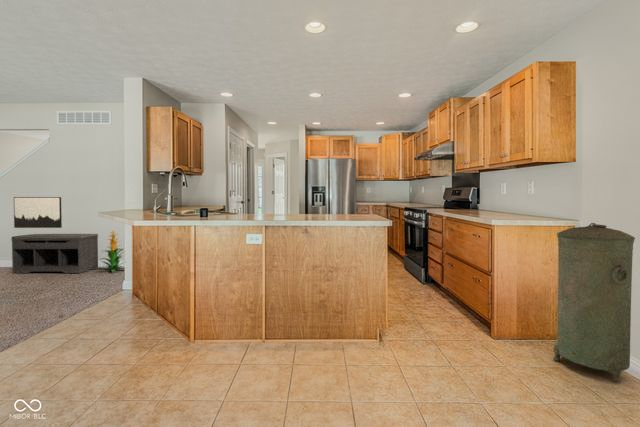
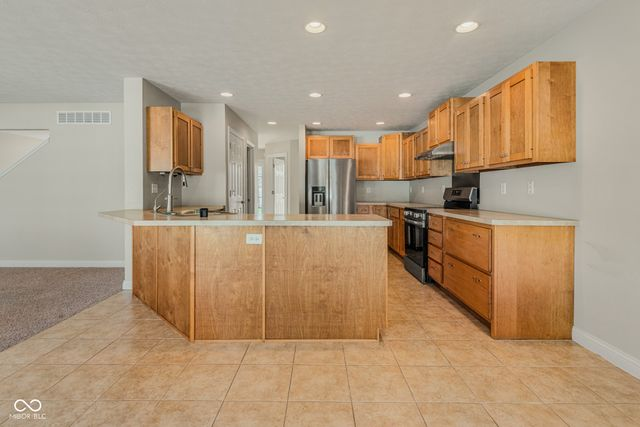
- bench (56, 252)
- wall art (37, 212)
- indoor plant (113, 249)
- trash can (593, 295)
